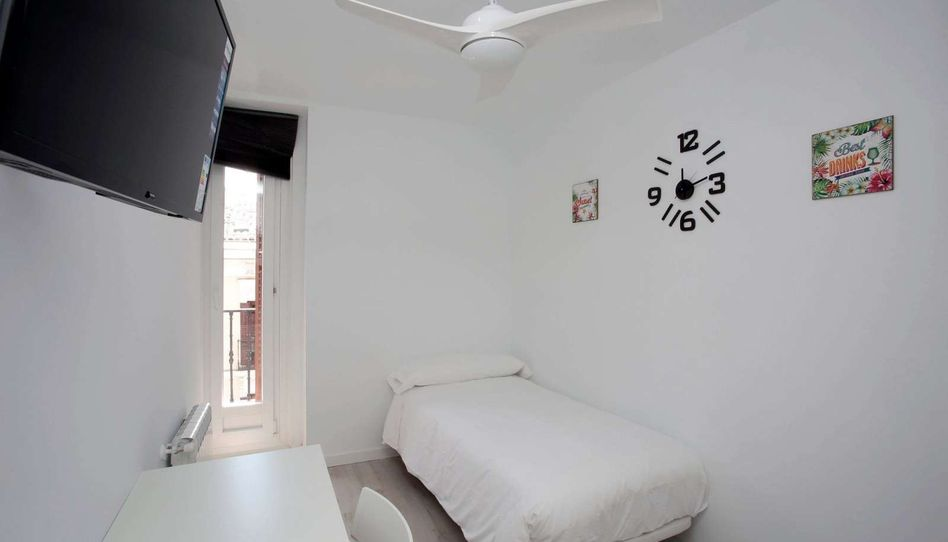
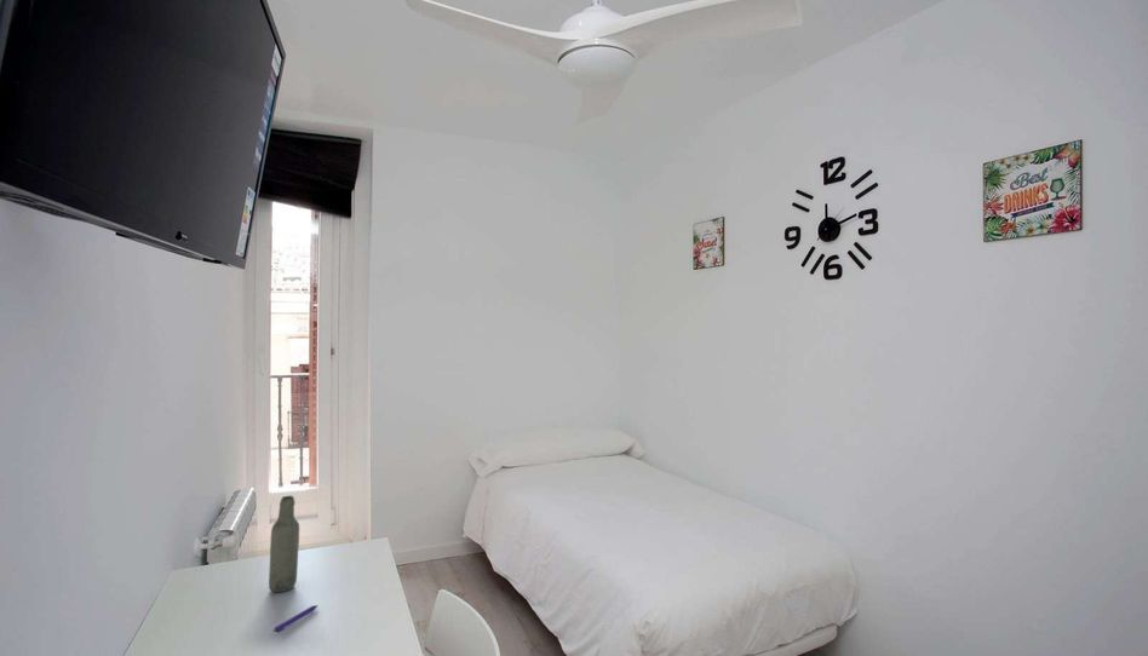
+ bottle (283, 542)
+ pen (297, 617)
